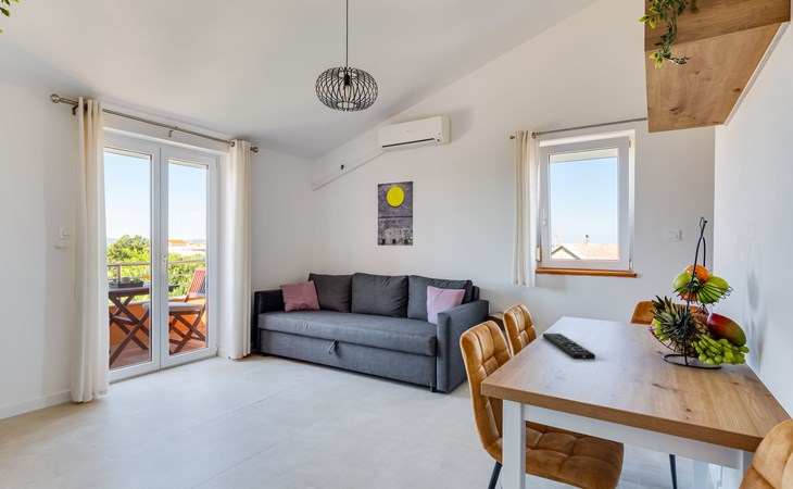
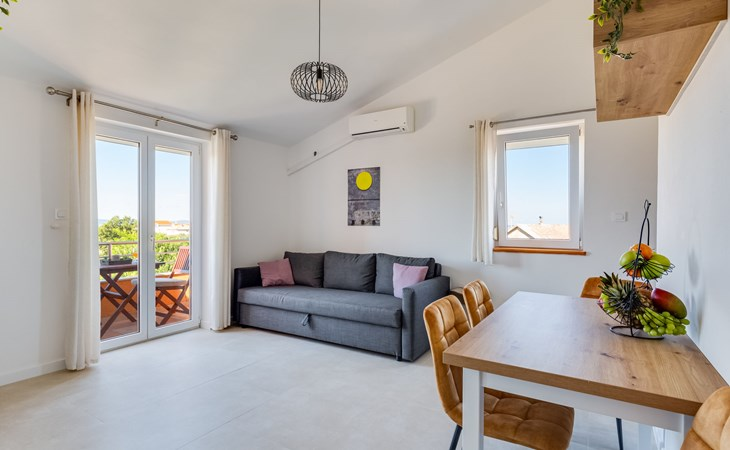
- remote control (566, 344)
